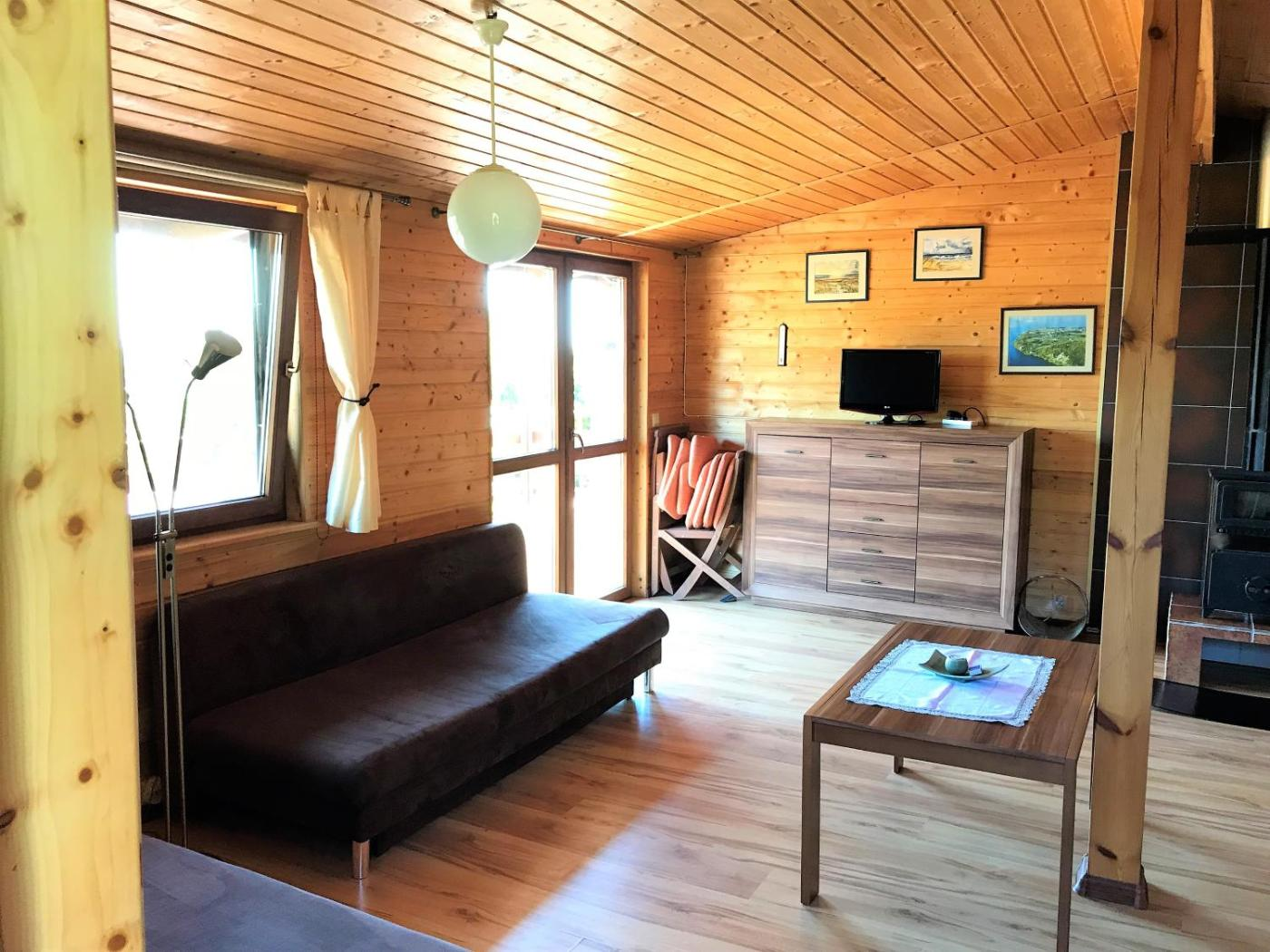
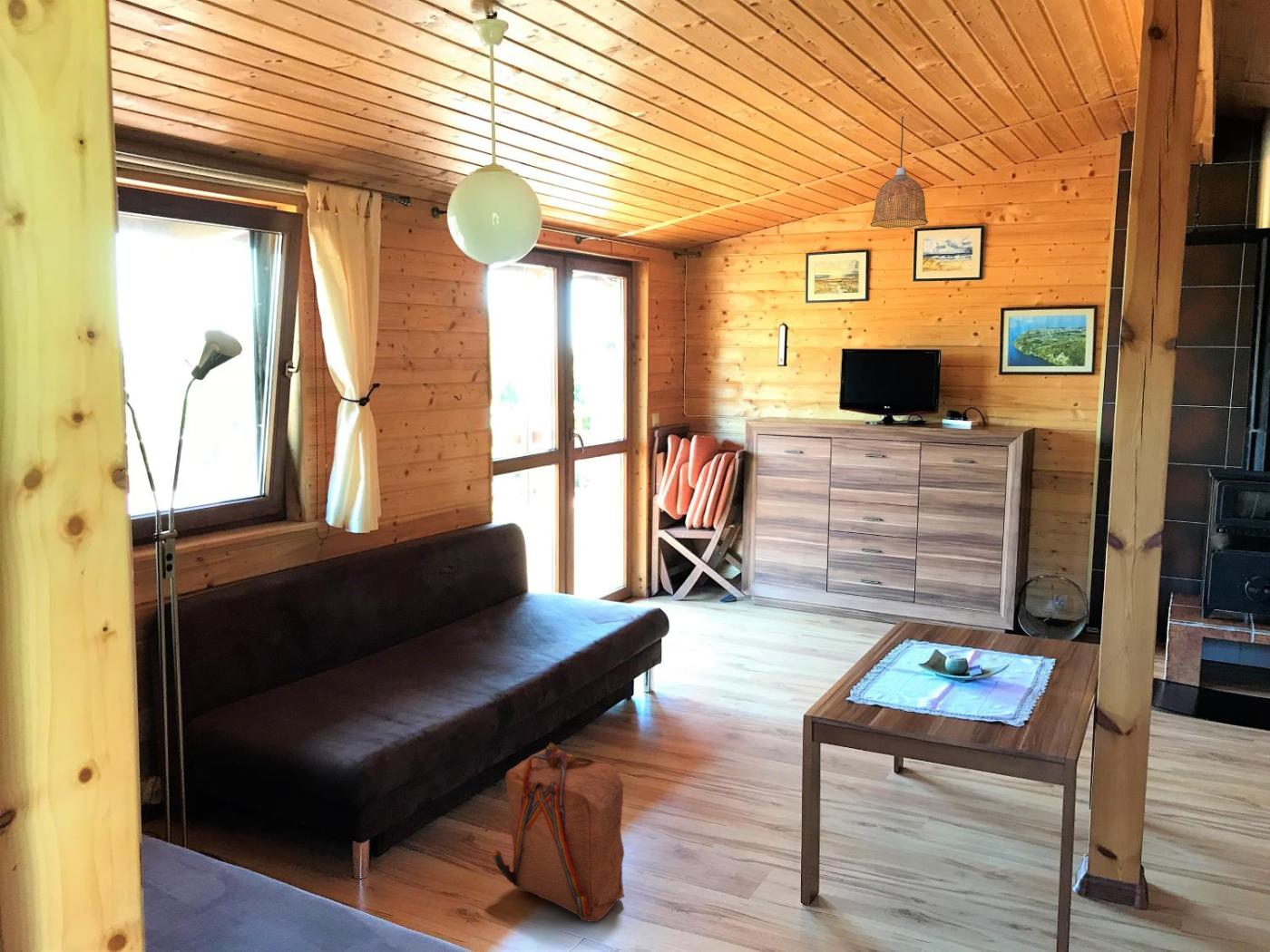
+ pendant lamp (901, 170)
+ backpack (563, 827)
